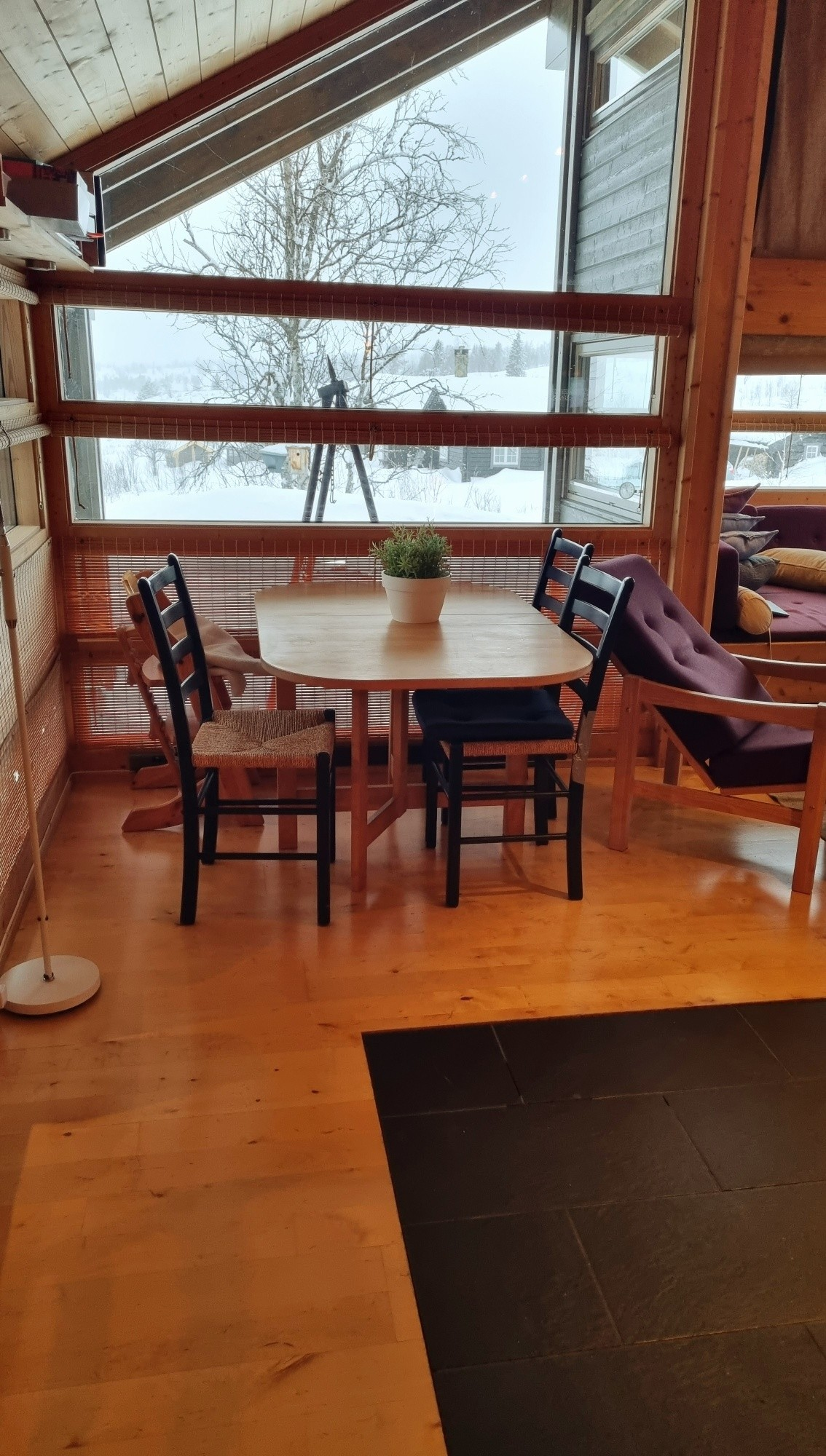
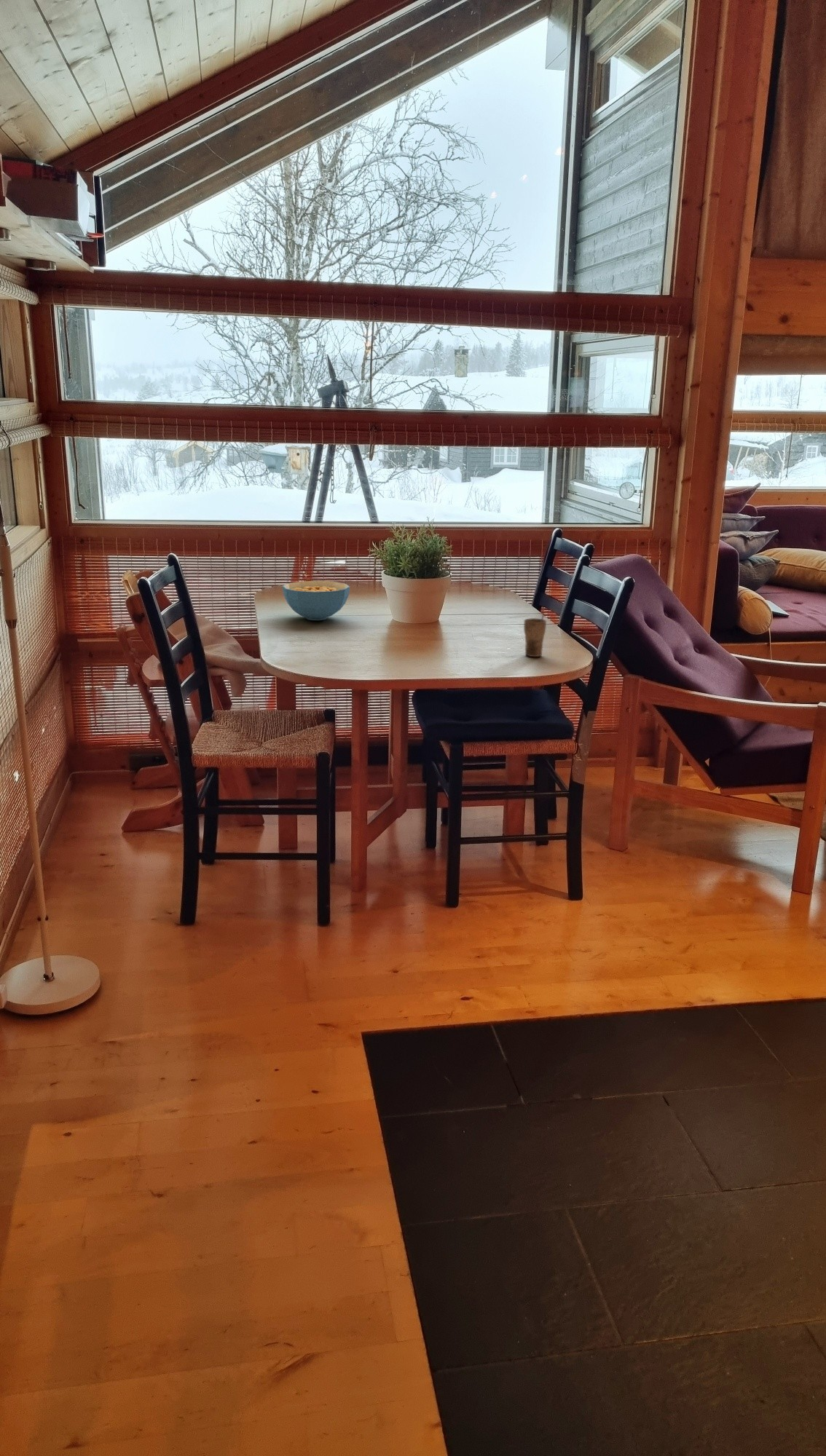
+ cereal bowl (316, 602)
+ cup (534, 633)
